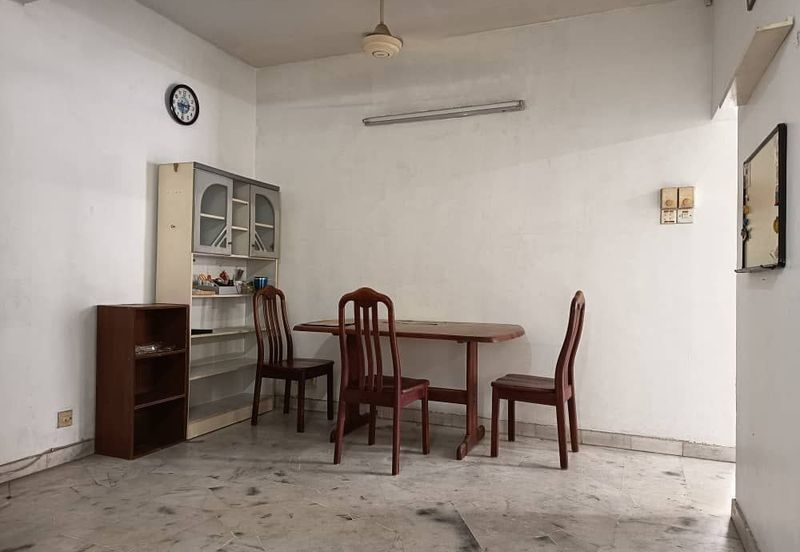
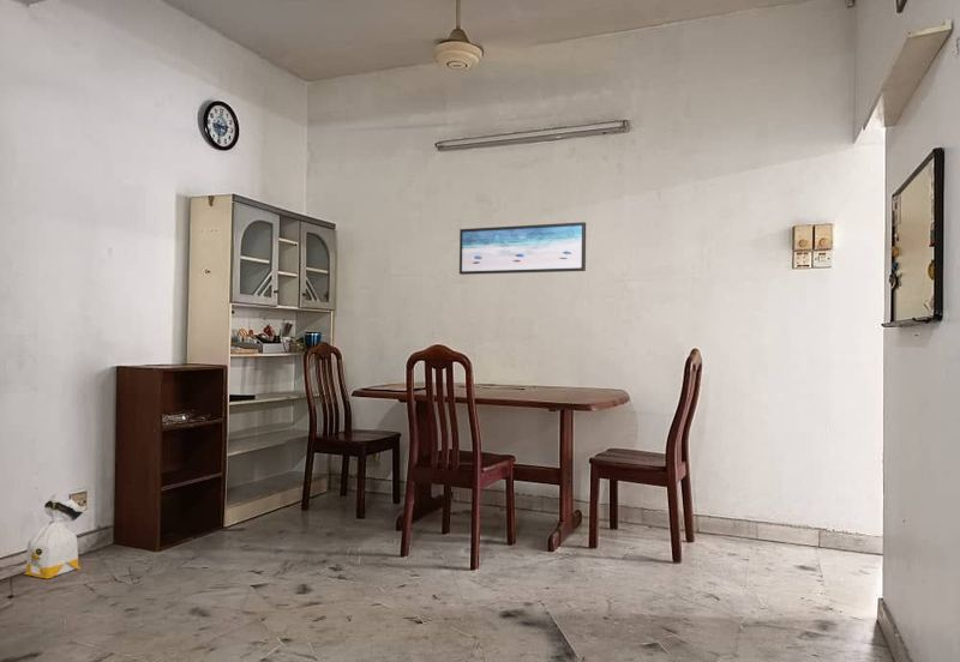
+ wall art (520, 248)
+ bag (54, 532)
